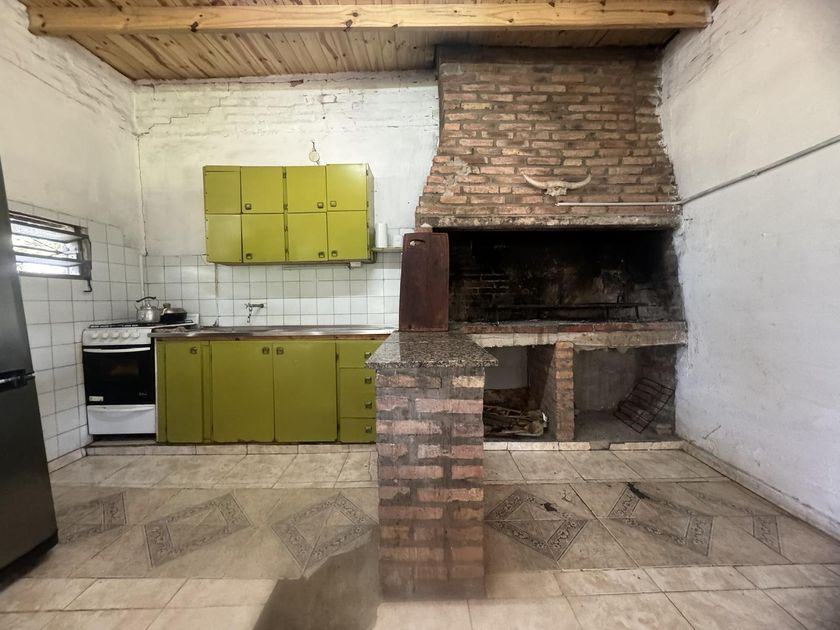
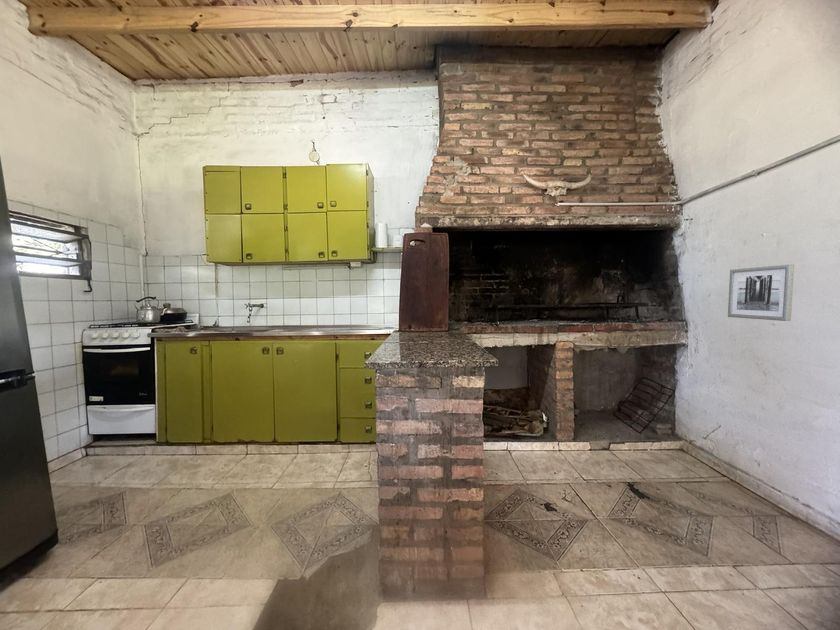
+ wall art (757, 293)
